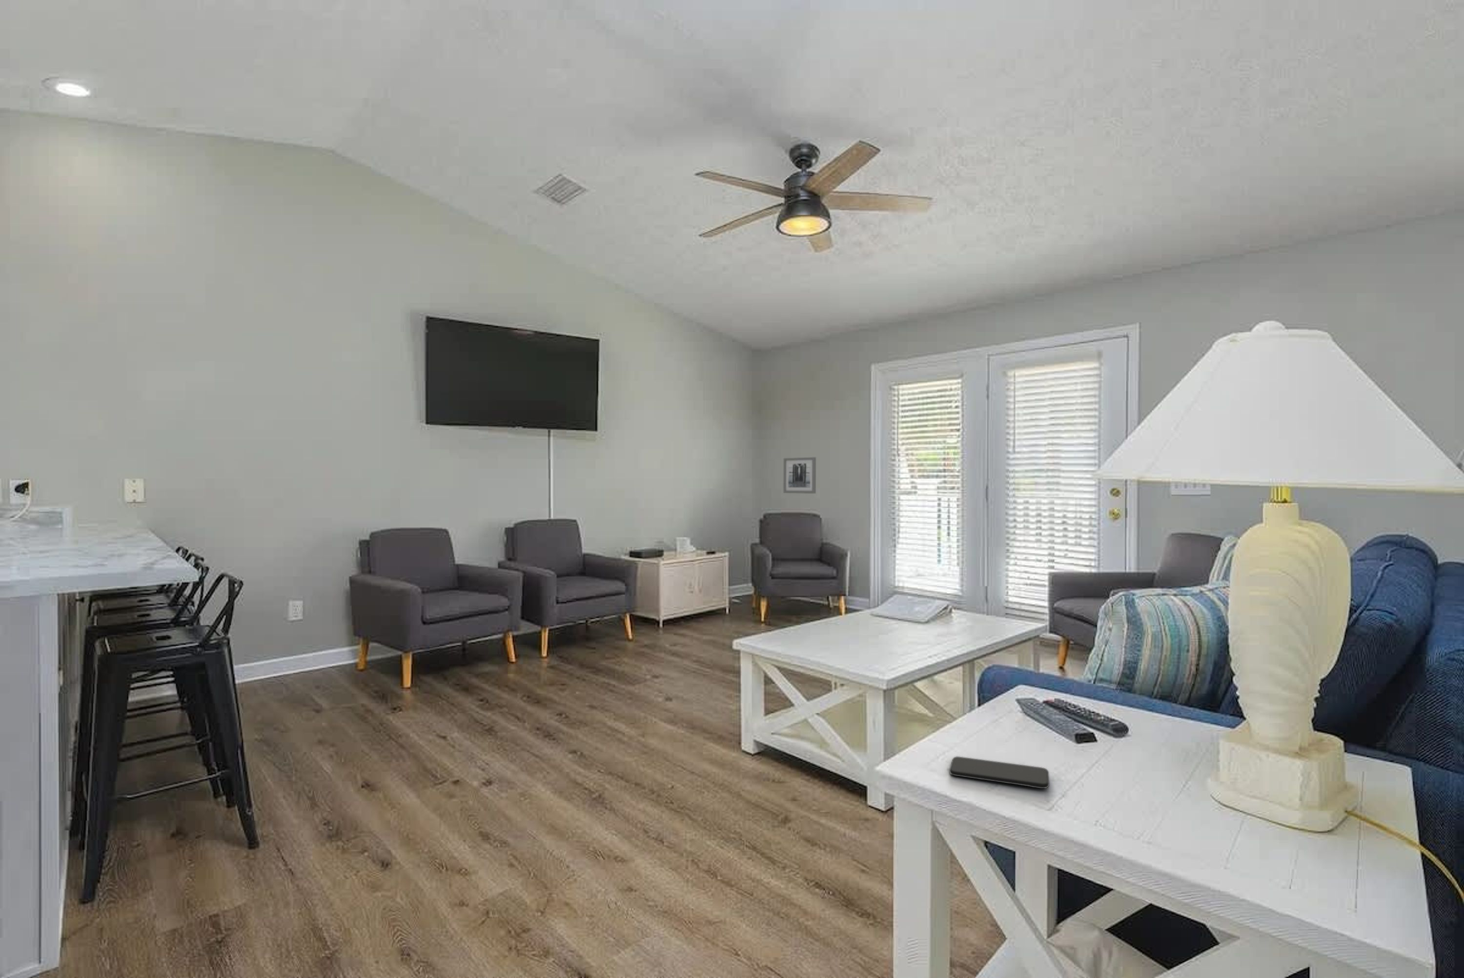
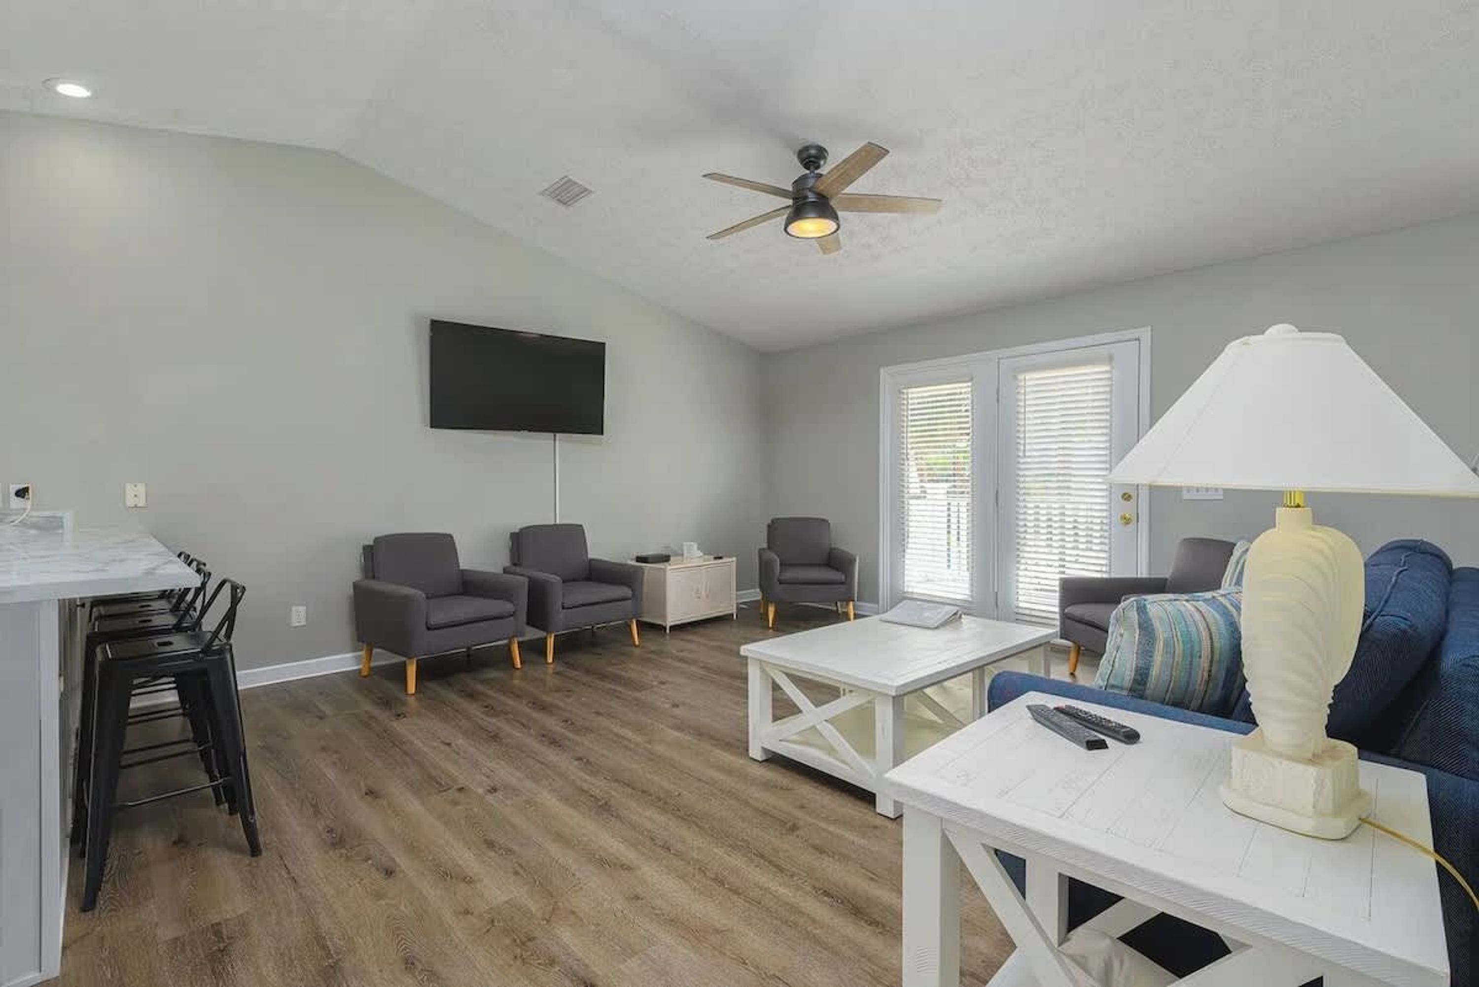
- smartphone (998, 772)
- wall art (800, 475)
